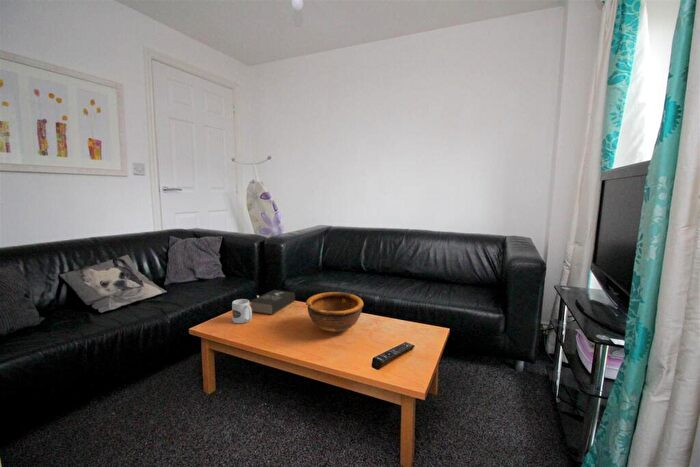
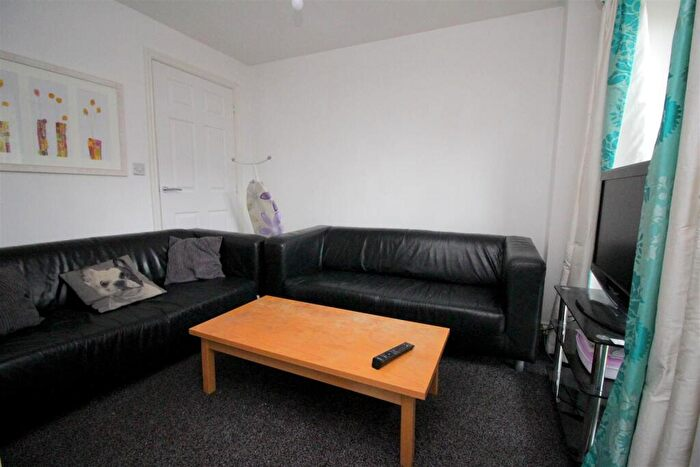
- book (273, 301)
- bowl (334, 314)
- mug (243, 311)
